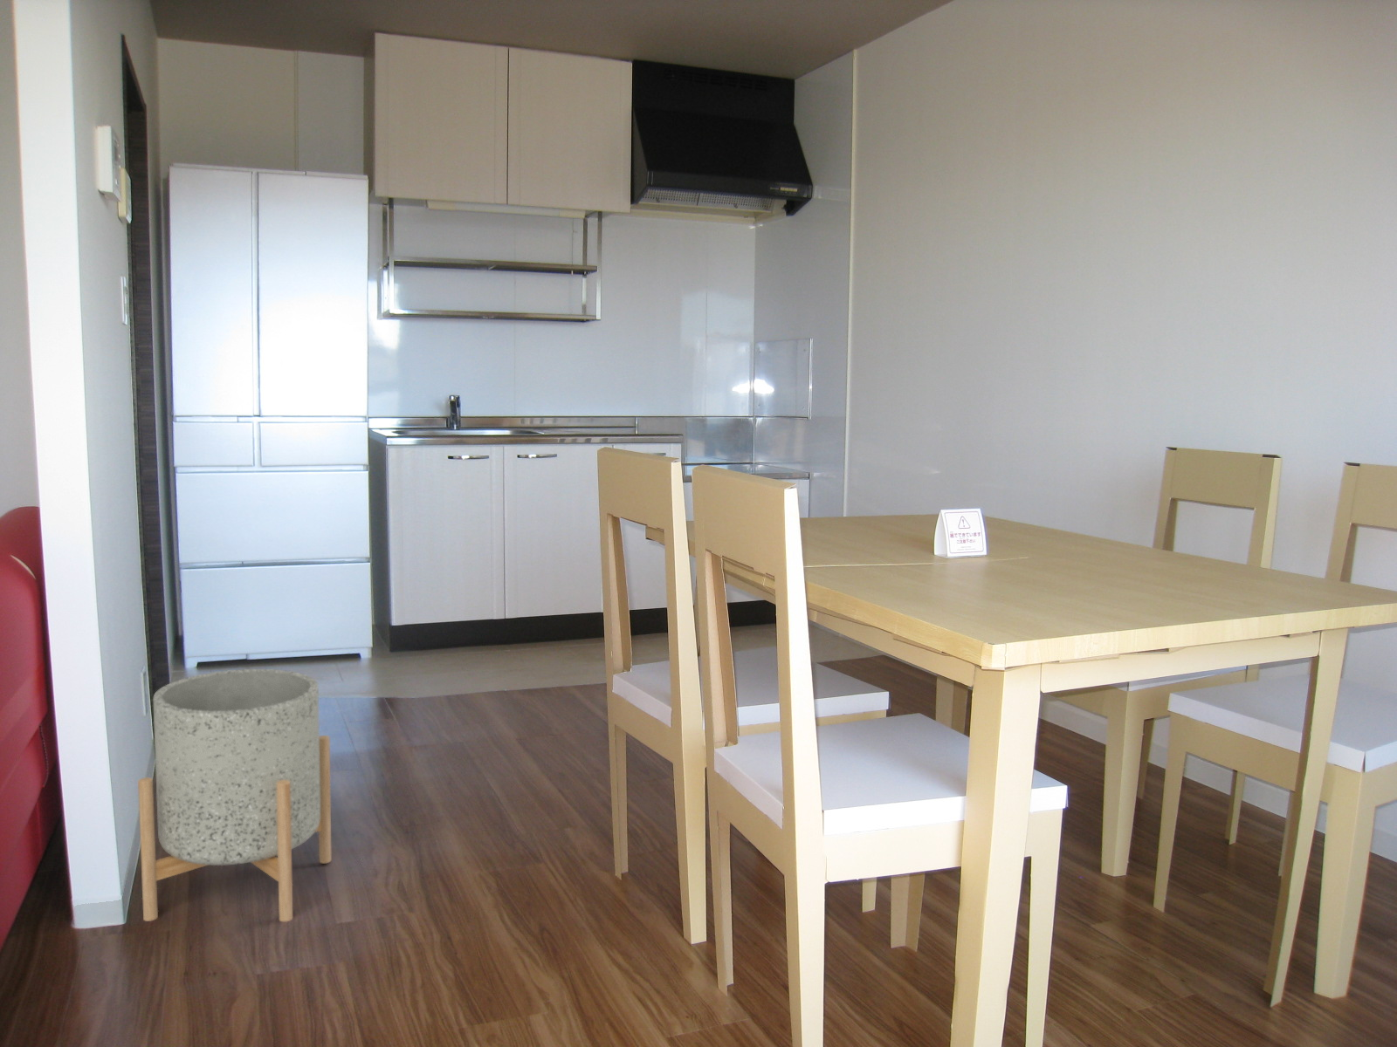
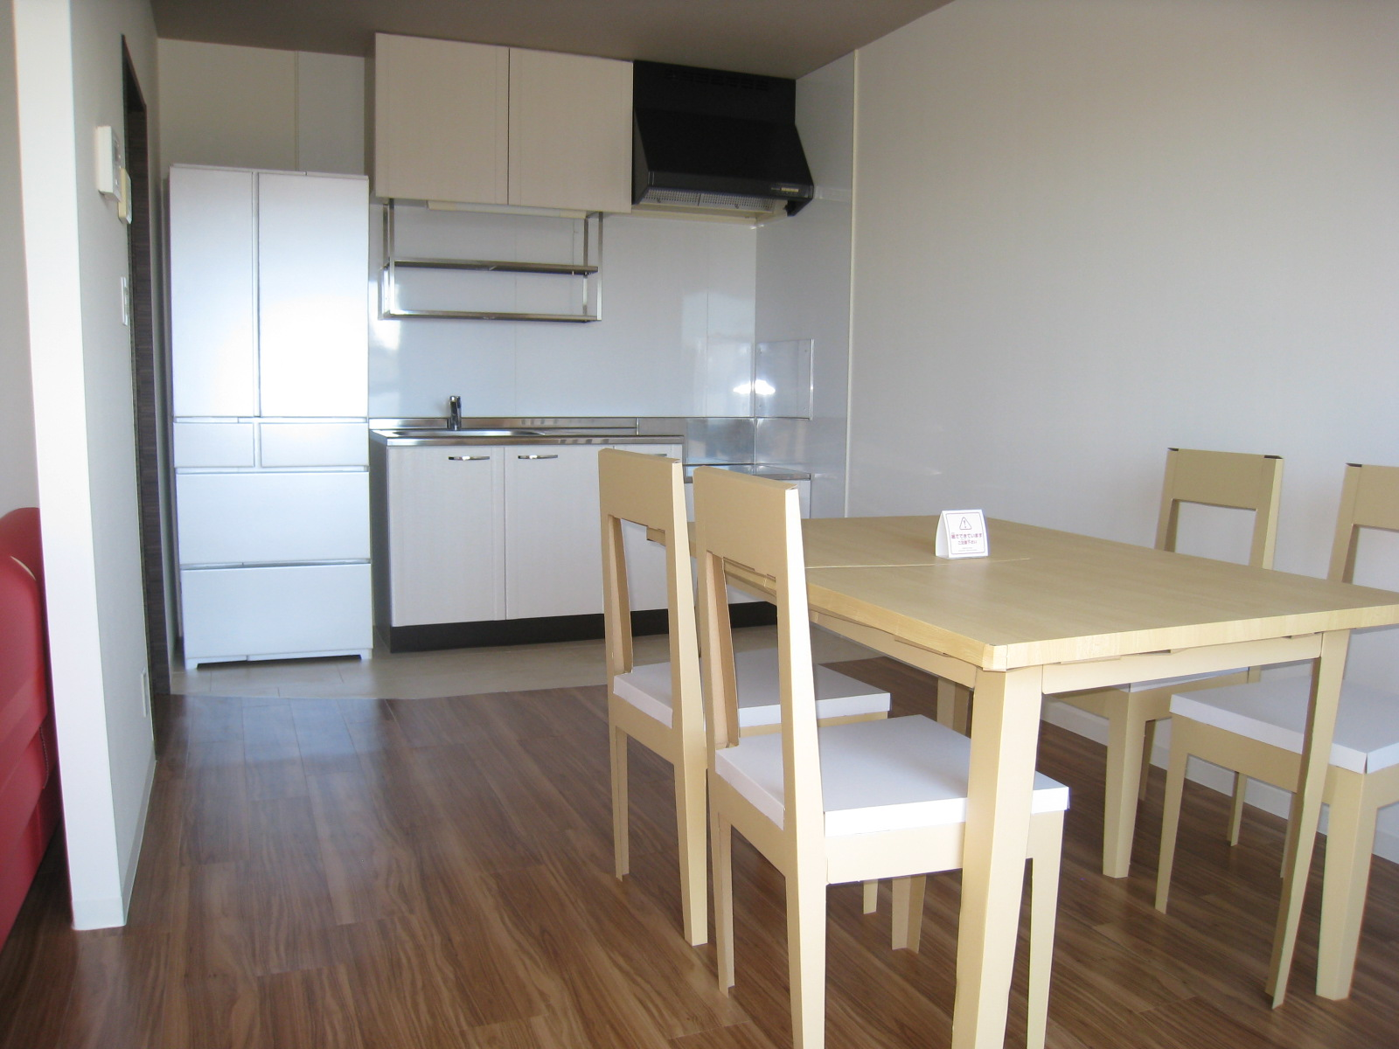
- planter (240, 790)
